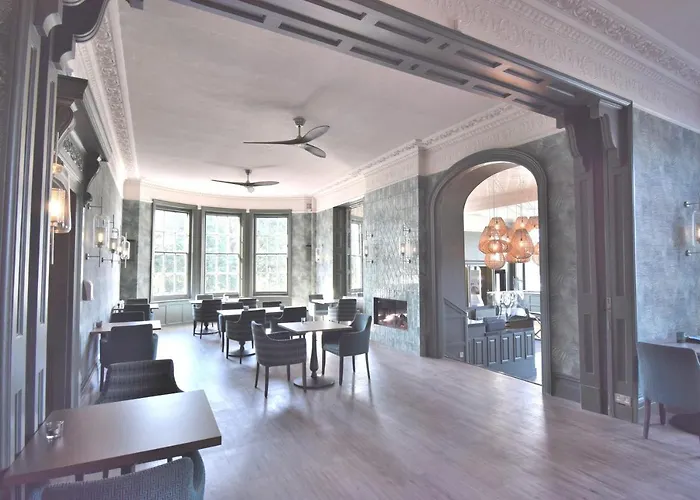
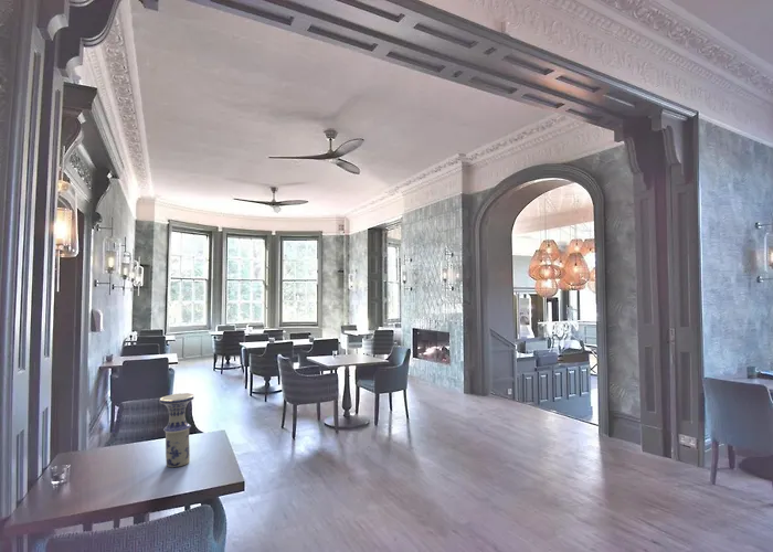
+ vase (176, 429)
